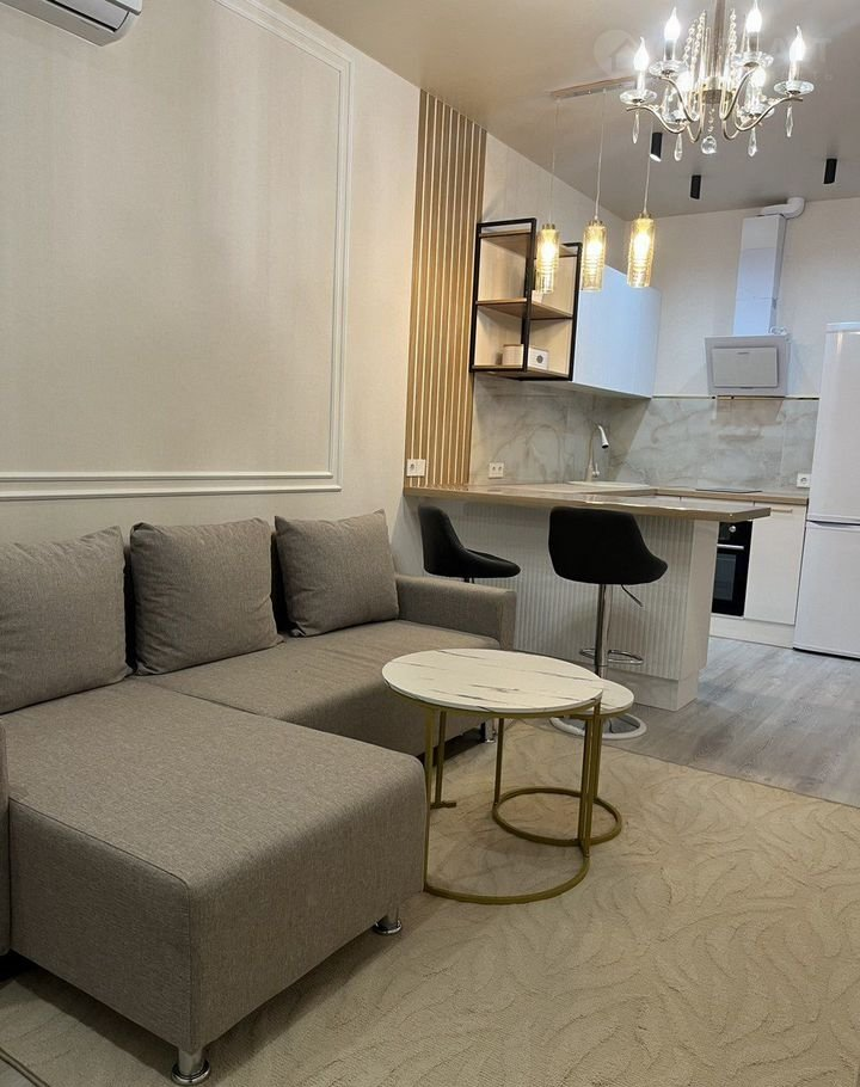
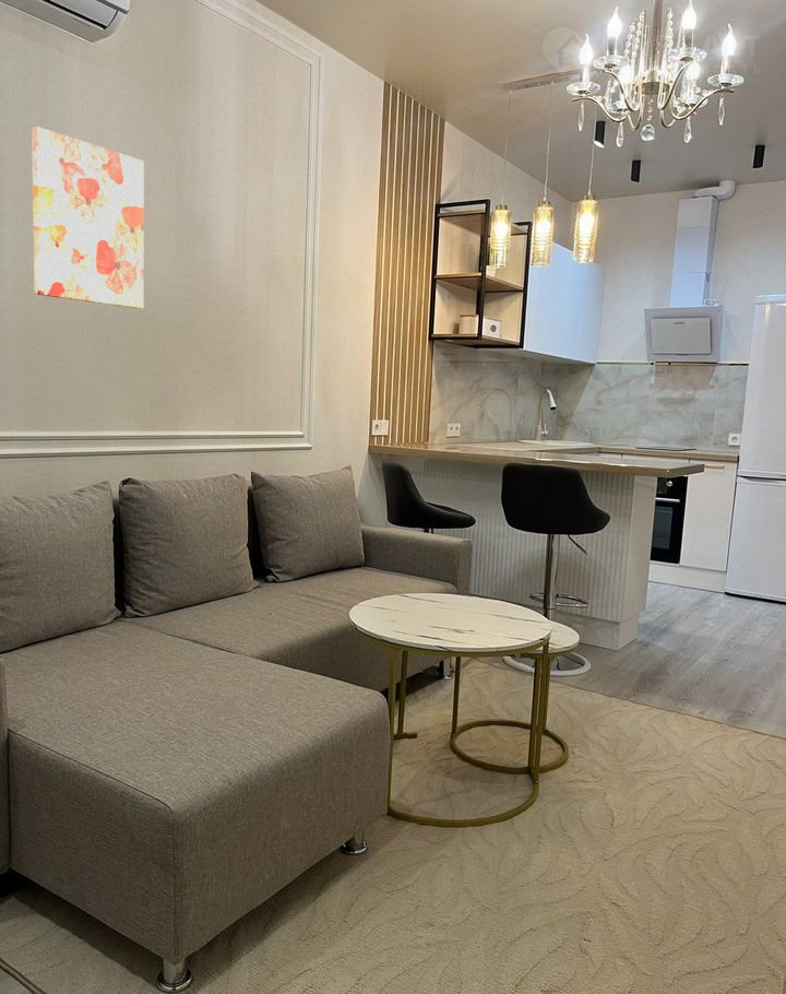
+ wall art (92, 224)
